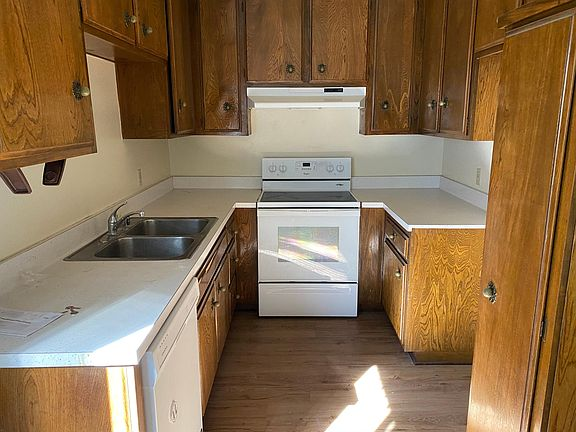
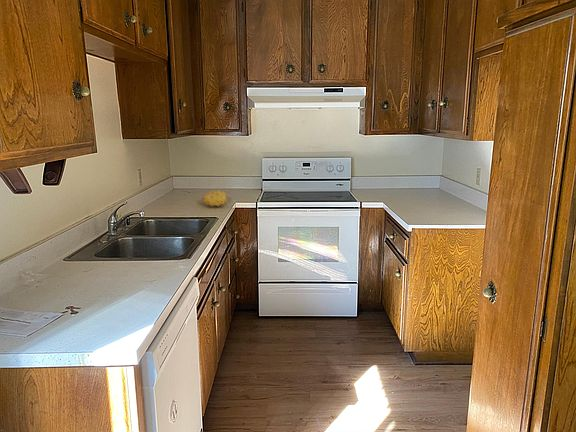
+ fruit (215, 198)
